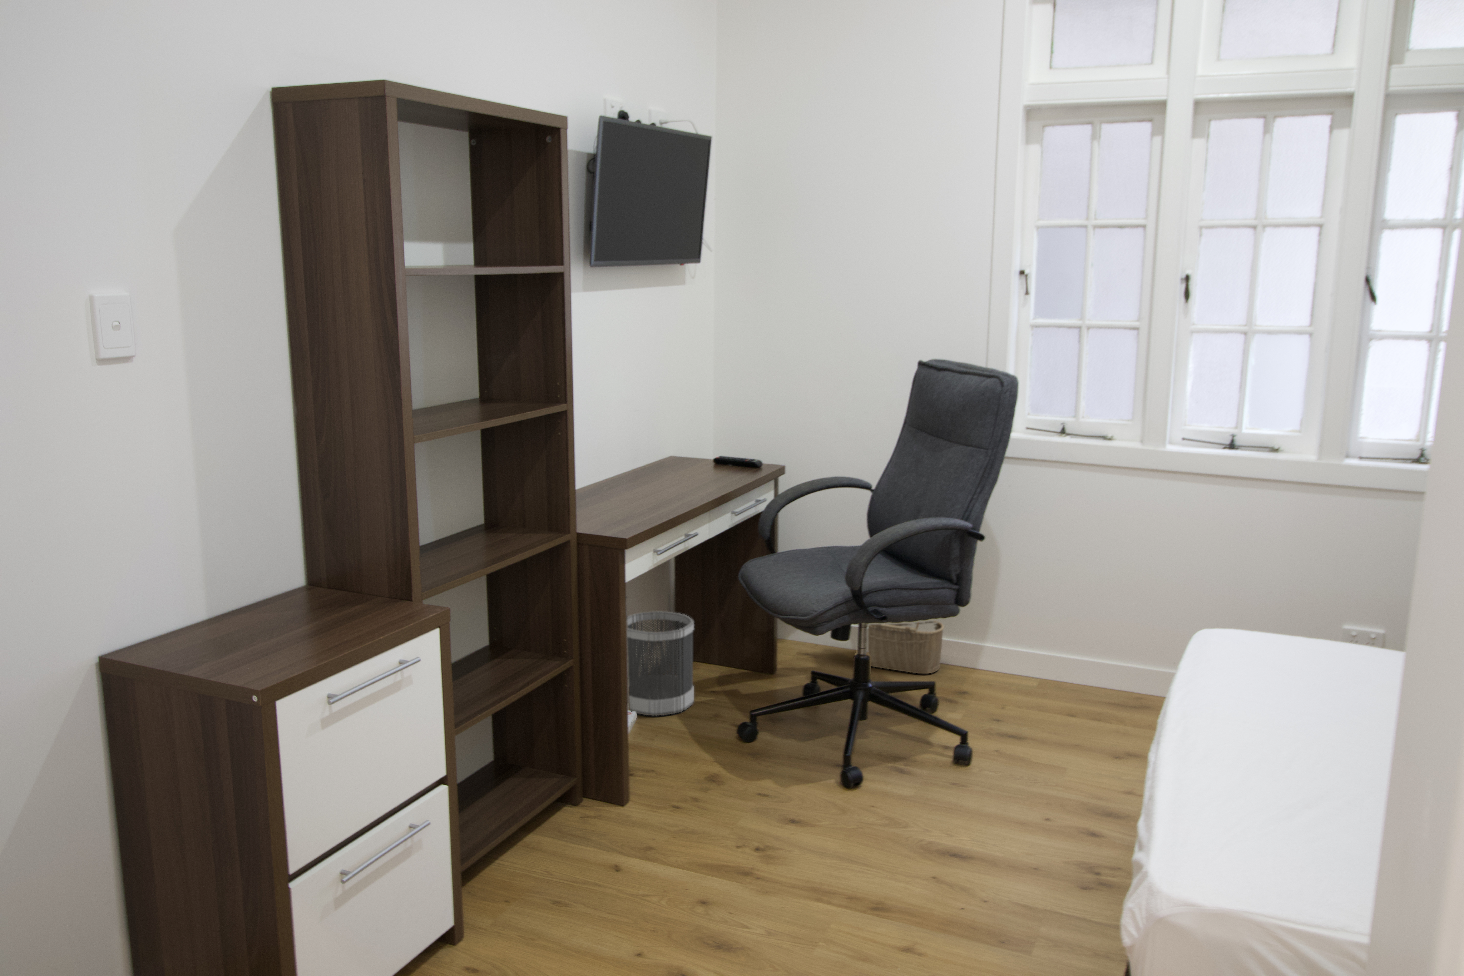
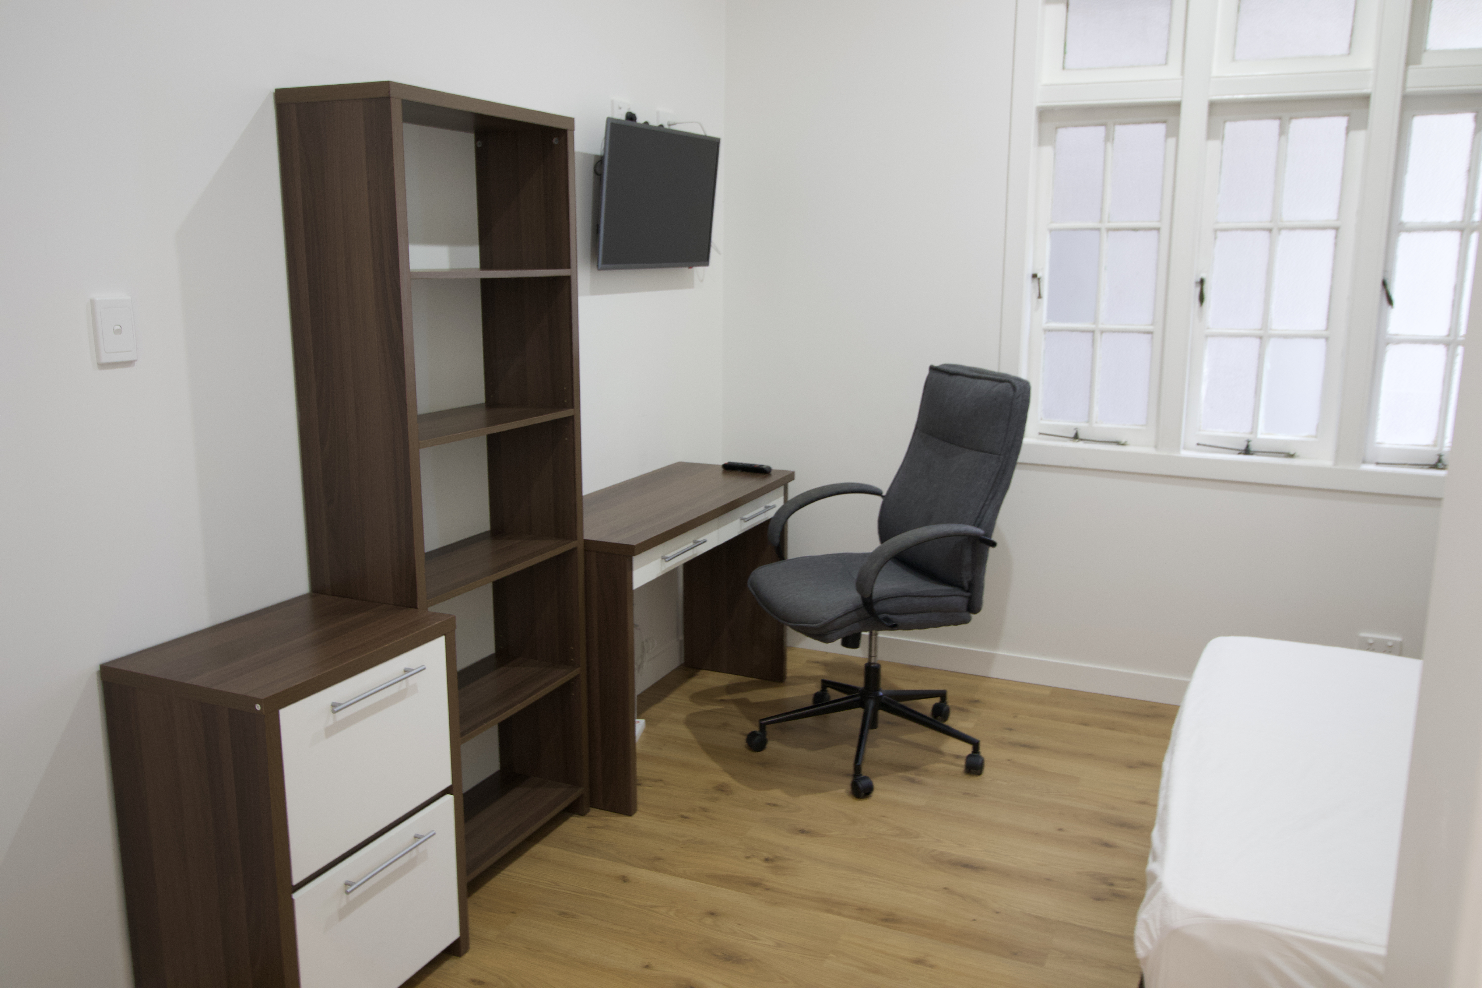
- wastebasket (657, 662)
- wicker basket (900, 624)
